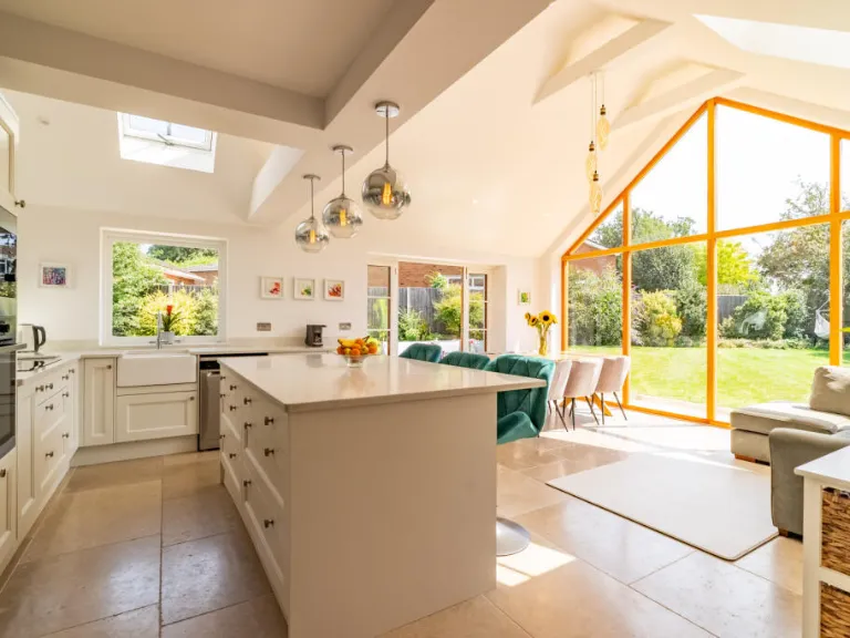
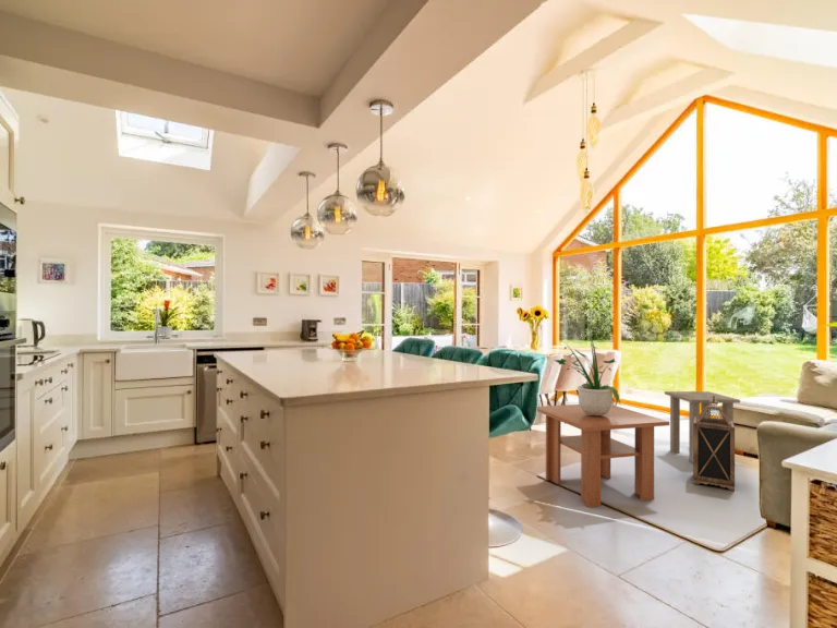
+ side table (693, 422)
+ potted plant (584, 369)
+ lantern (713, 438)
+ coffee table (596, 450)
